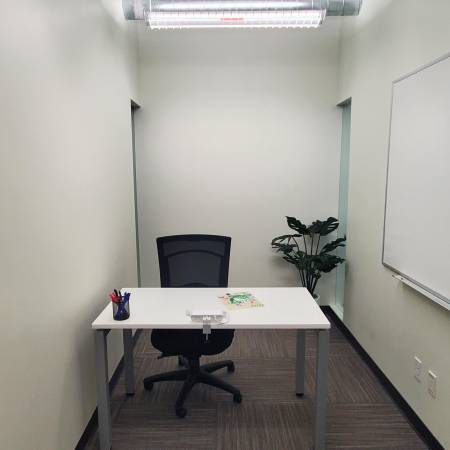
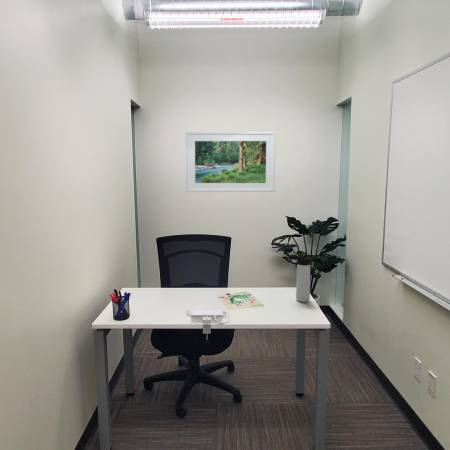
+ thermos bottle (300, 277)
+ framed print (230, 162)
